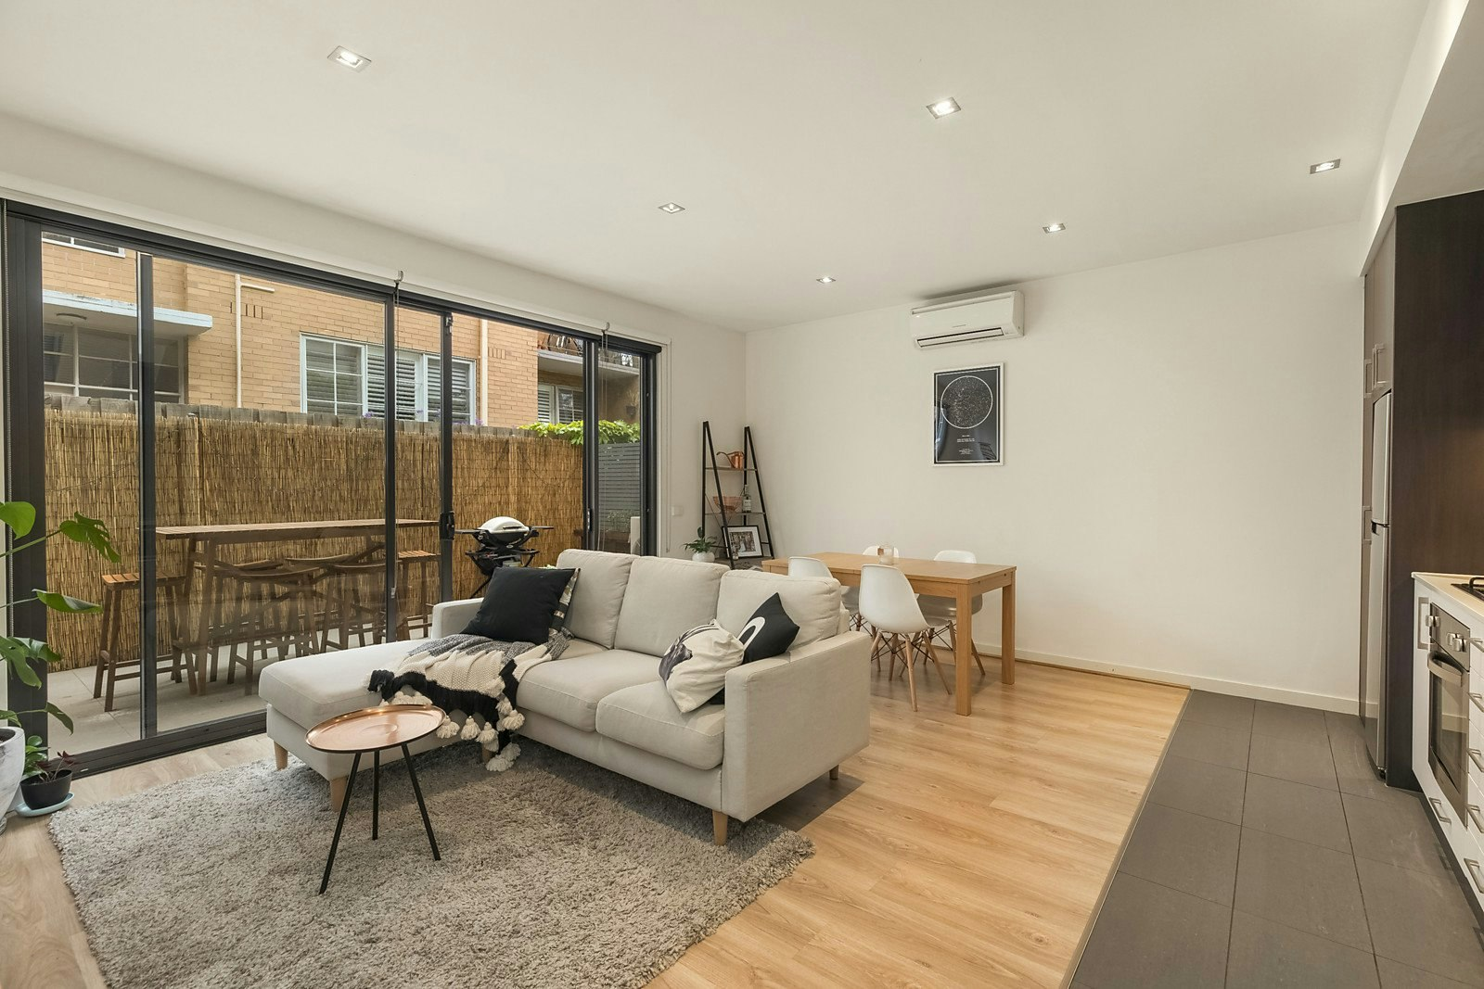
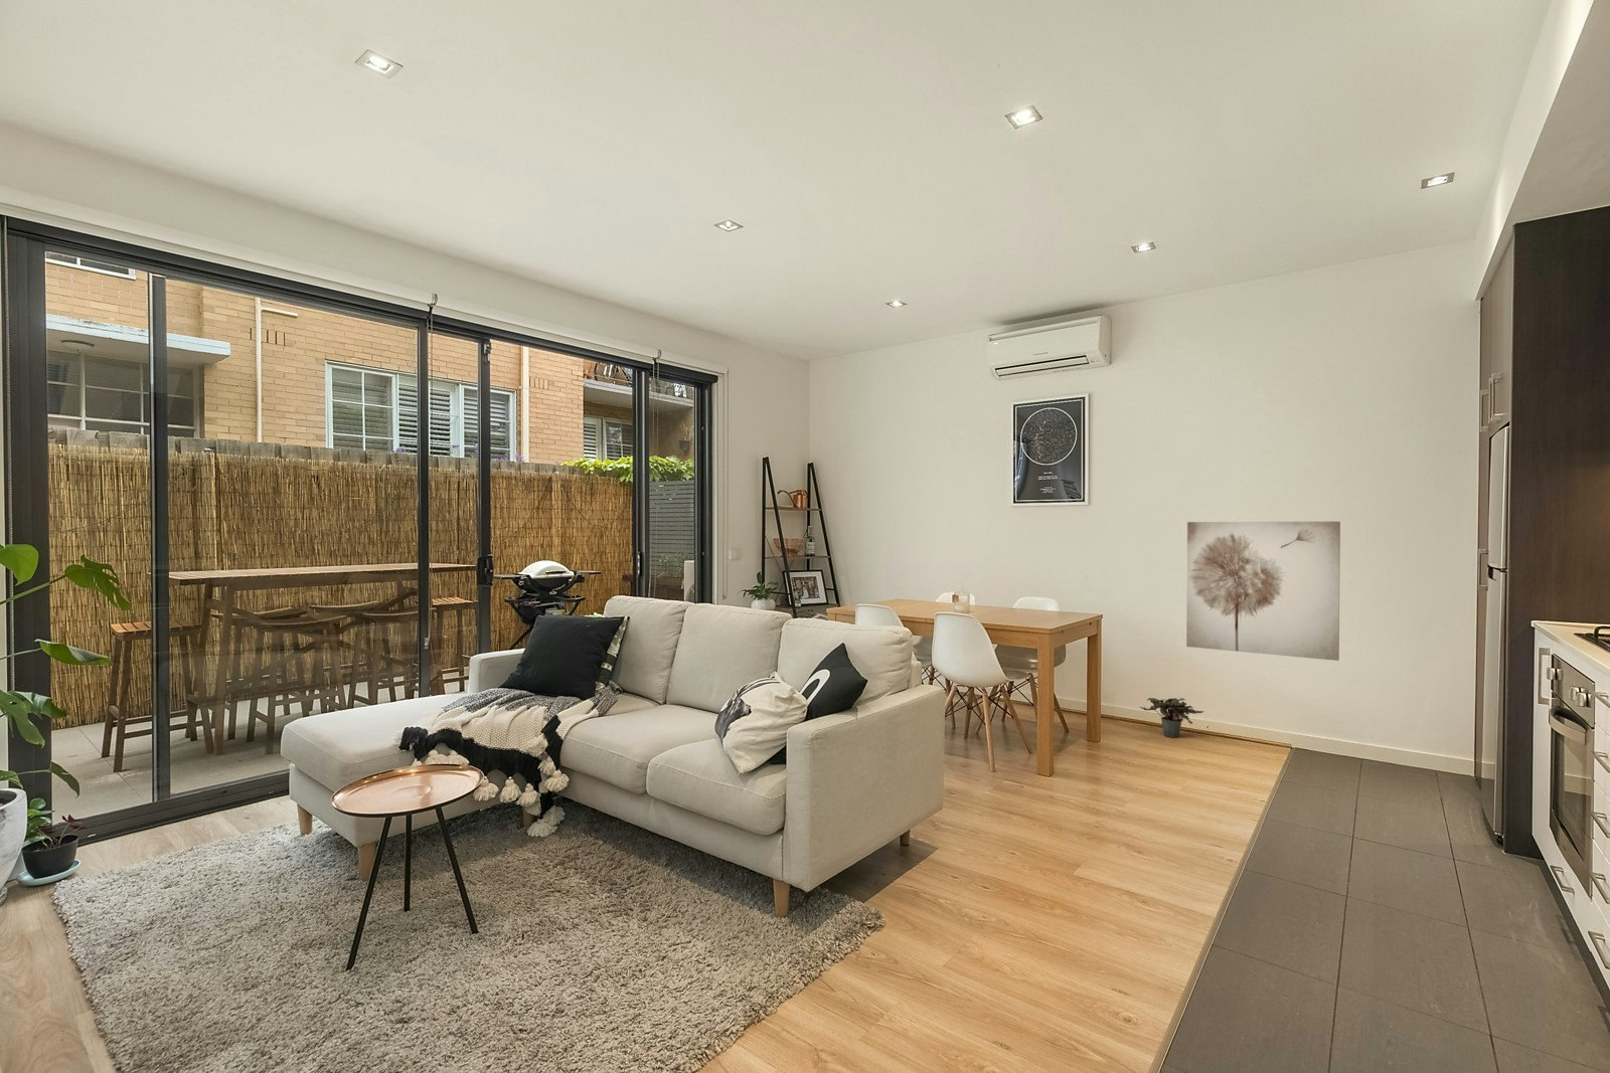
+ wall art (1259, 587)
+ potted plant (1172, 716)
